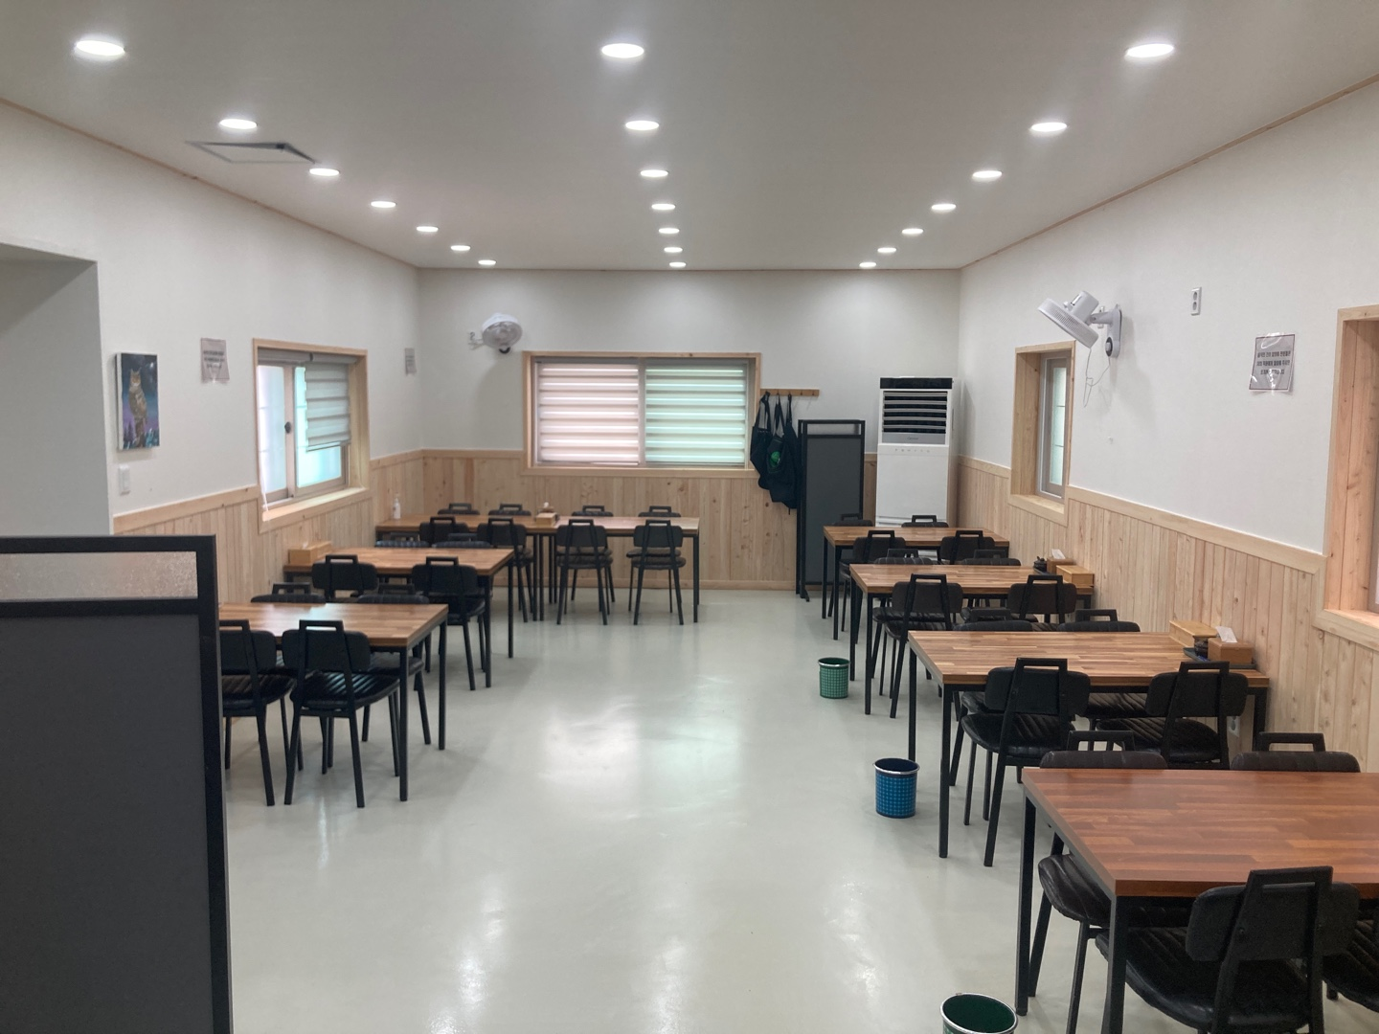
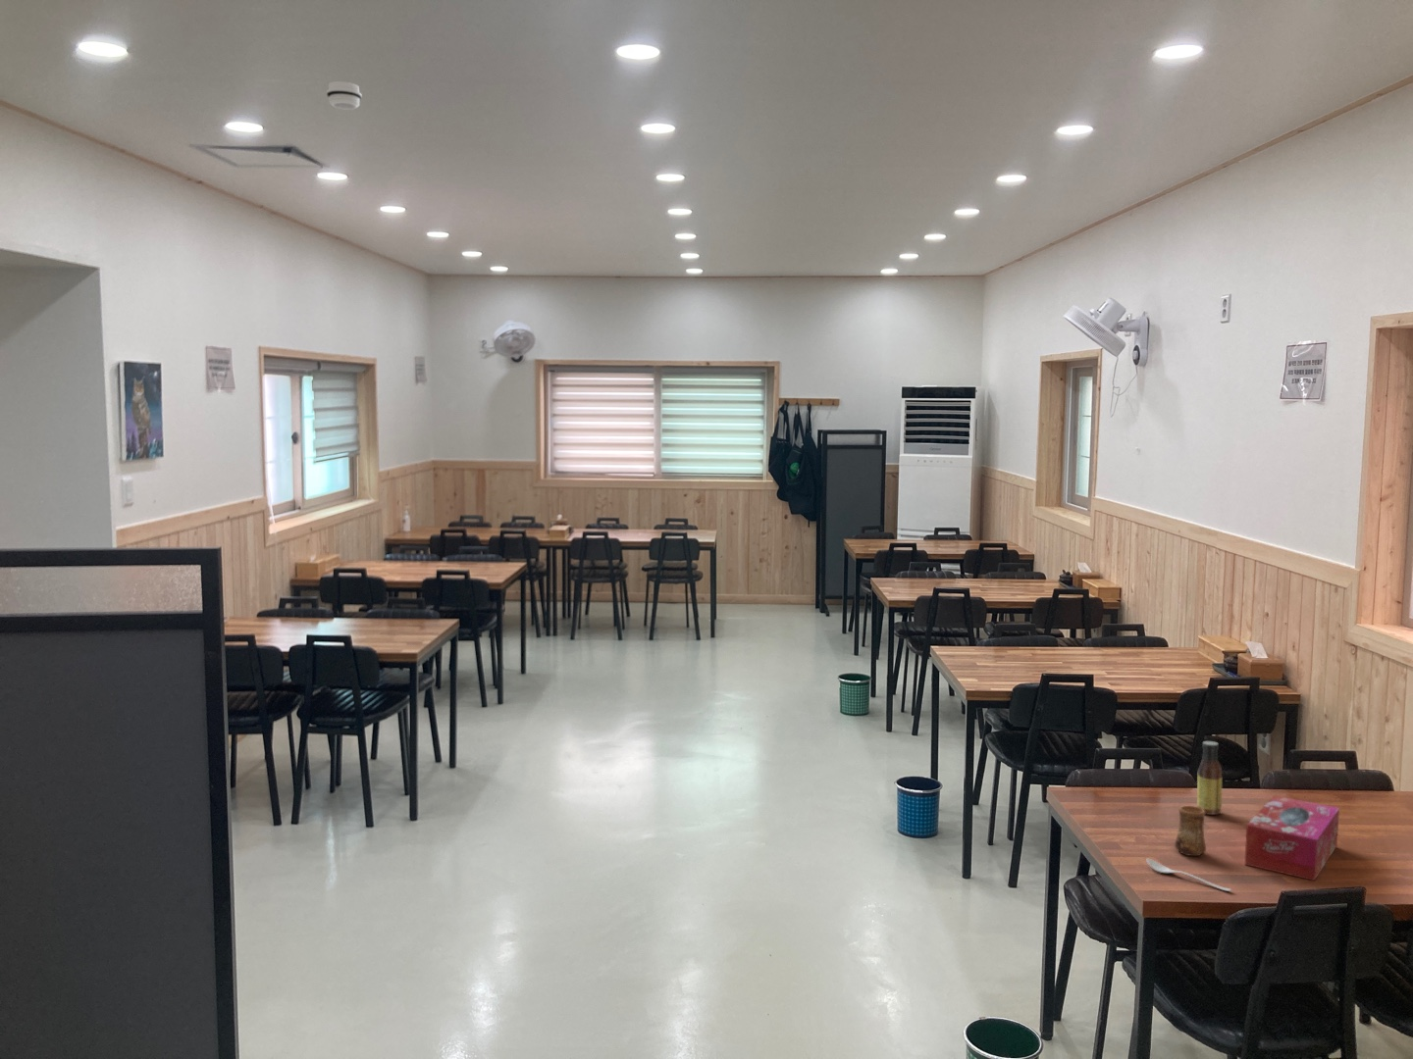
+ spoon (1187, 874)
+ tissue box (1293, 835)
+ sauce bottle (1209, 776)
+ smoke detector (344, 96)
+ cup (1190, 831)
